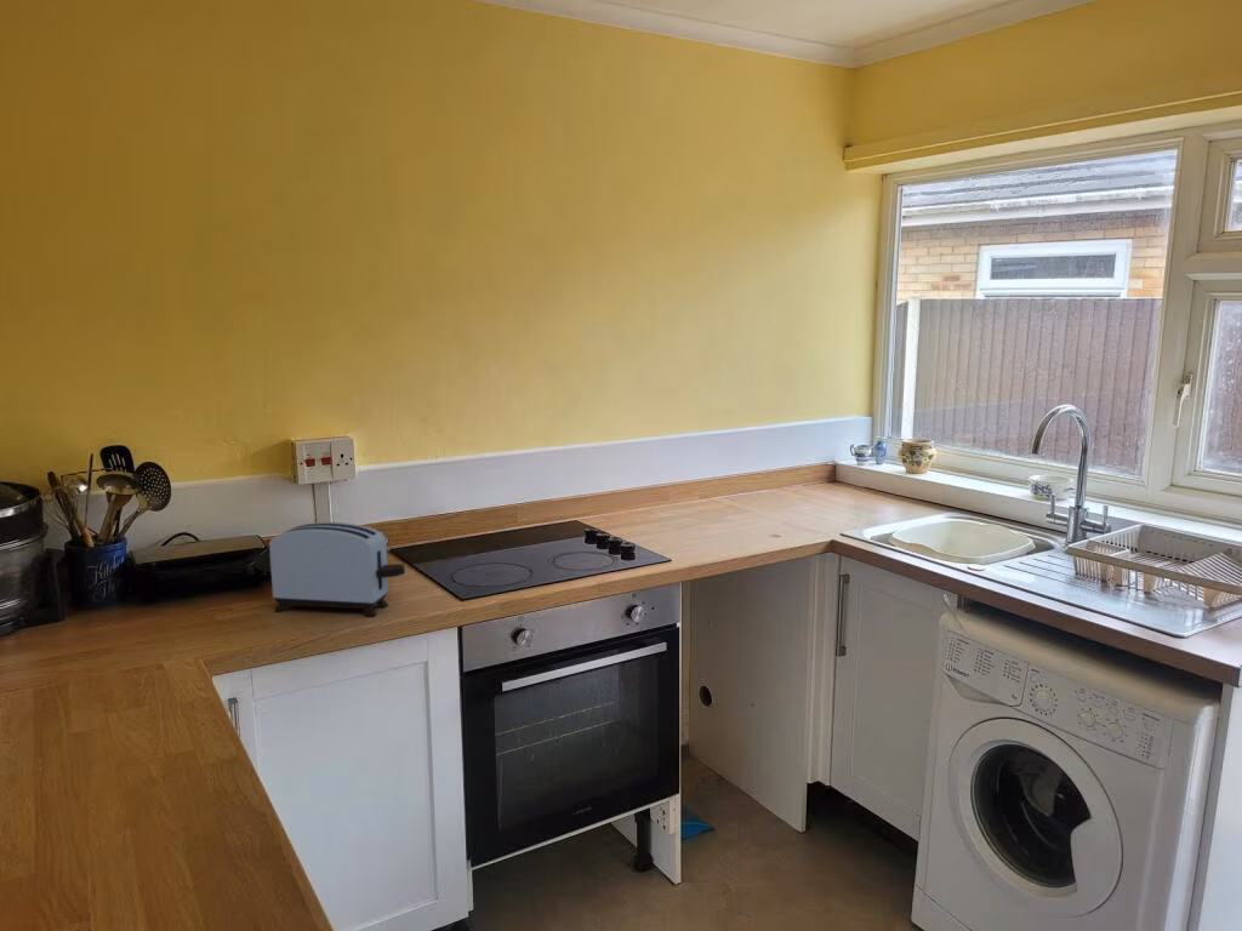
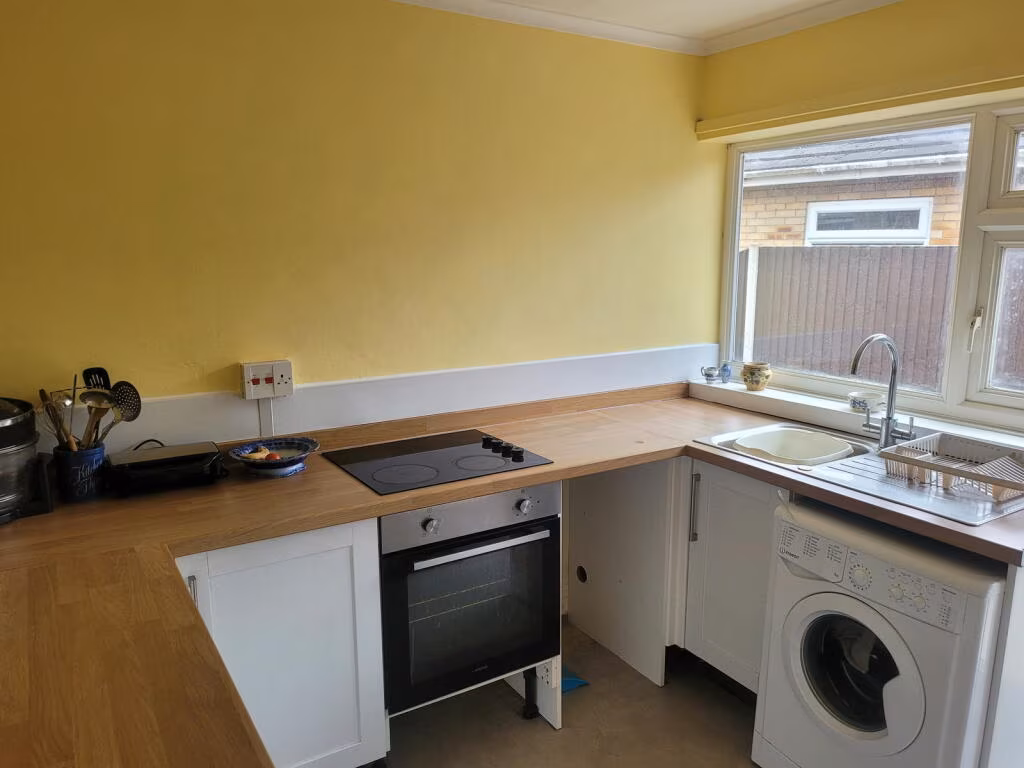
- toaster (329, 566)
